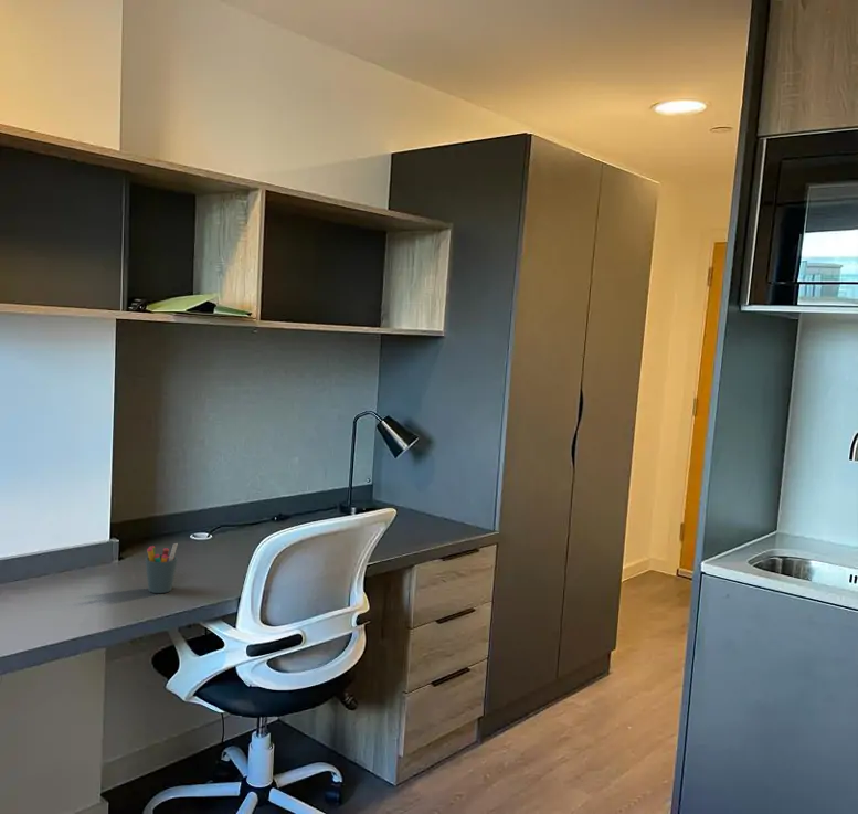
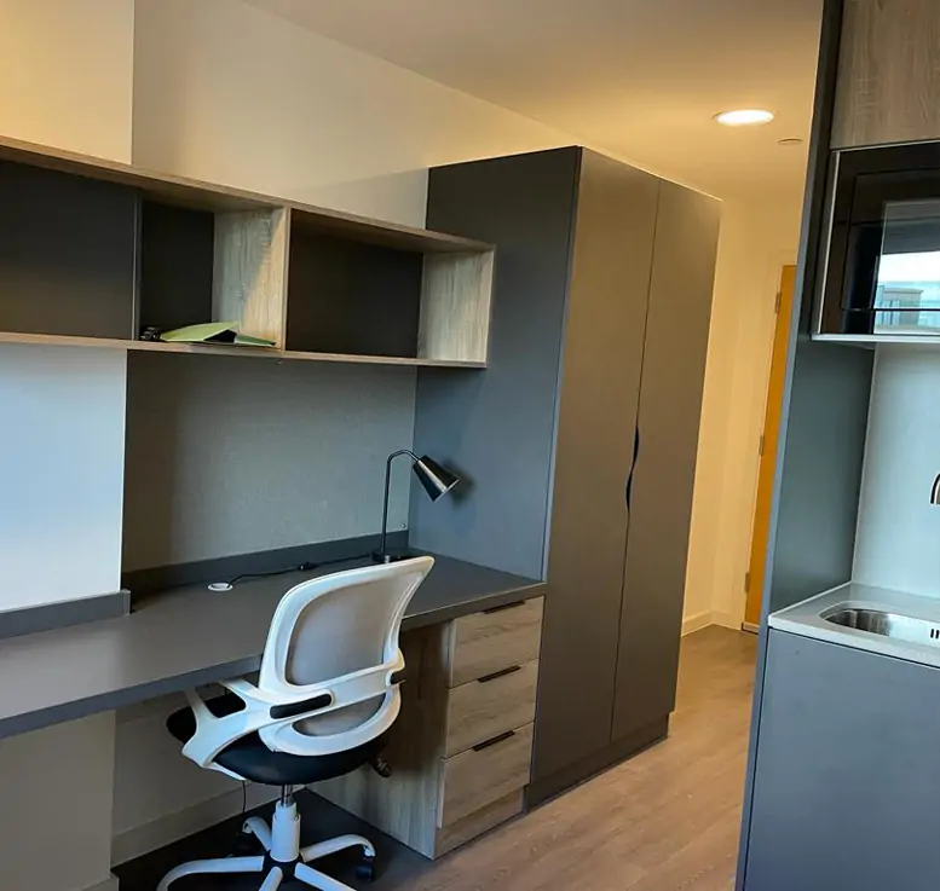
- pen holder (160, 565)
